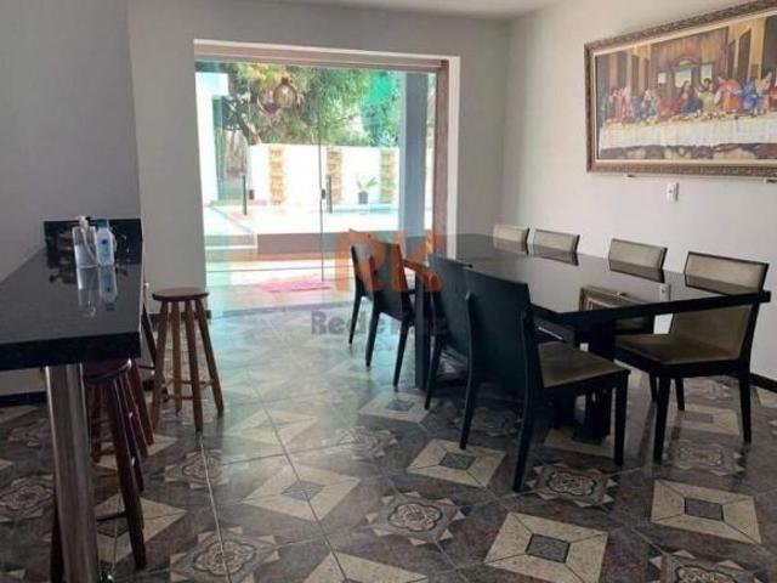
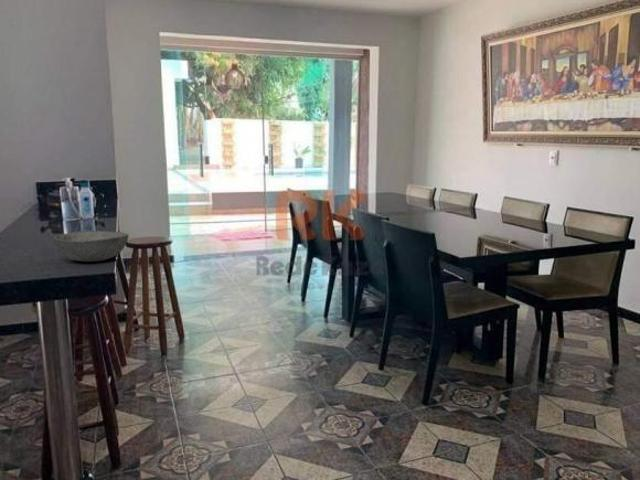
+ bowl (93, 247)
